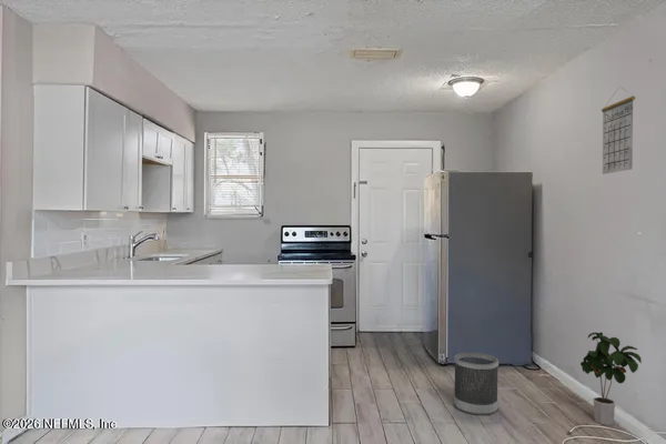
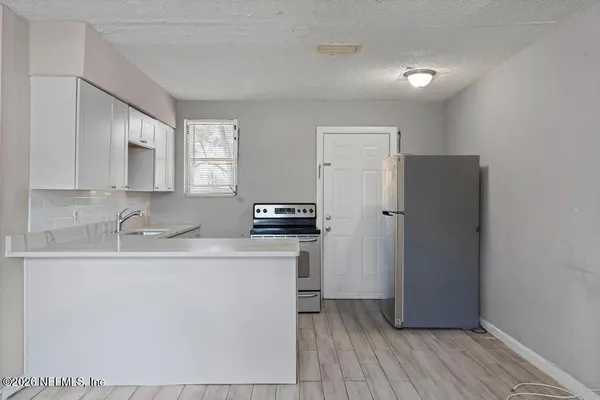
- calendar (617, 129)
- wastebasket (476, 382)
- potted plant (606, 377)
